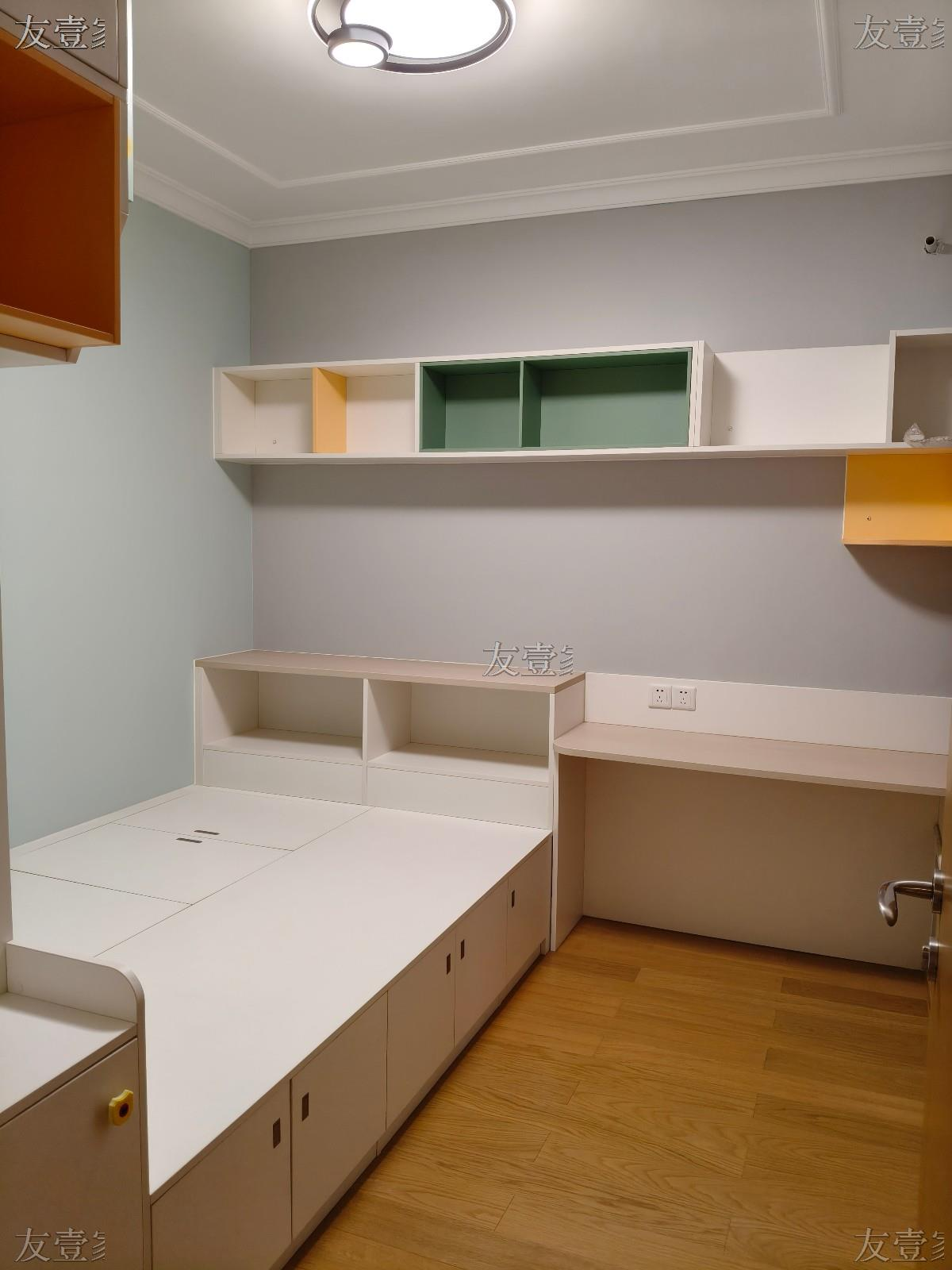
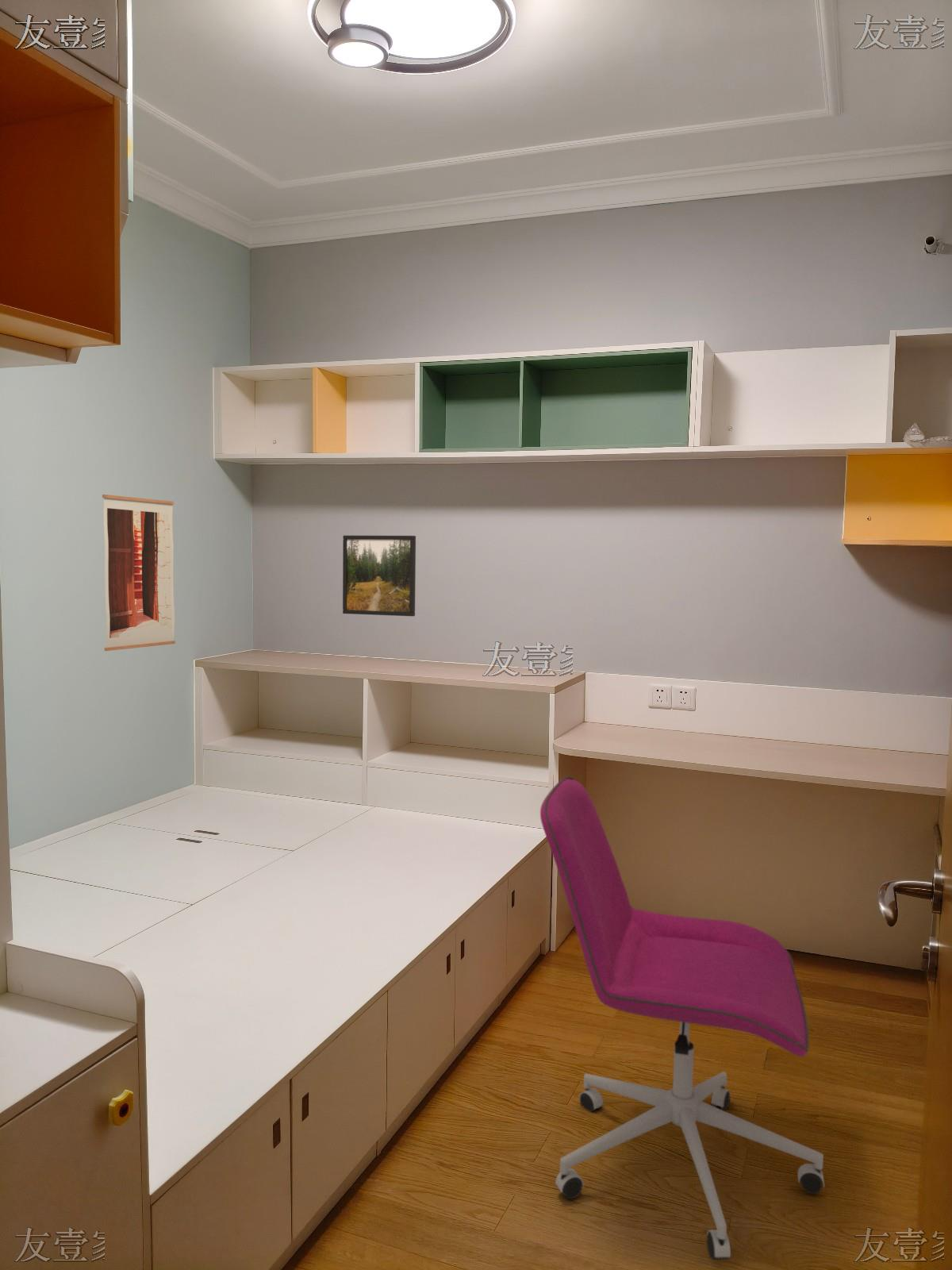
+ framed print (378, 575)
+ wall art (140, 573)
+ office chair (683, 985)
